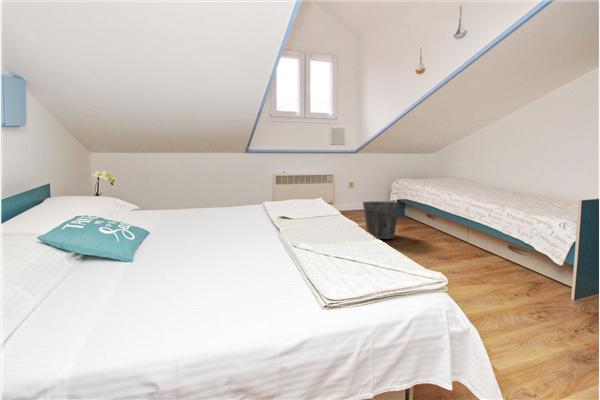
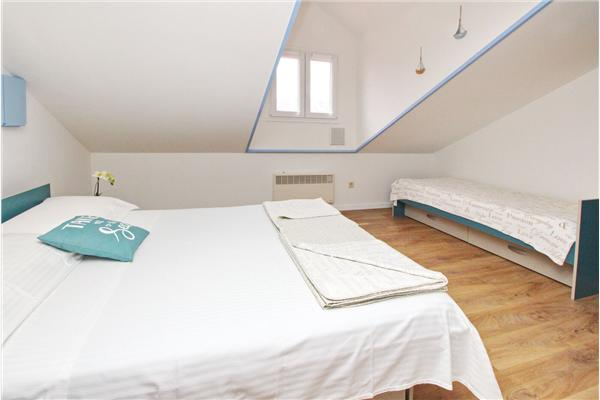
- waste bin (380, 219)
